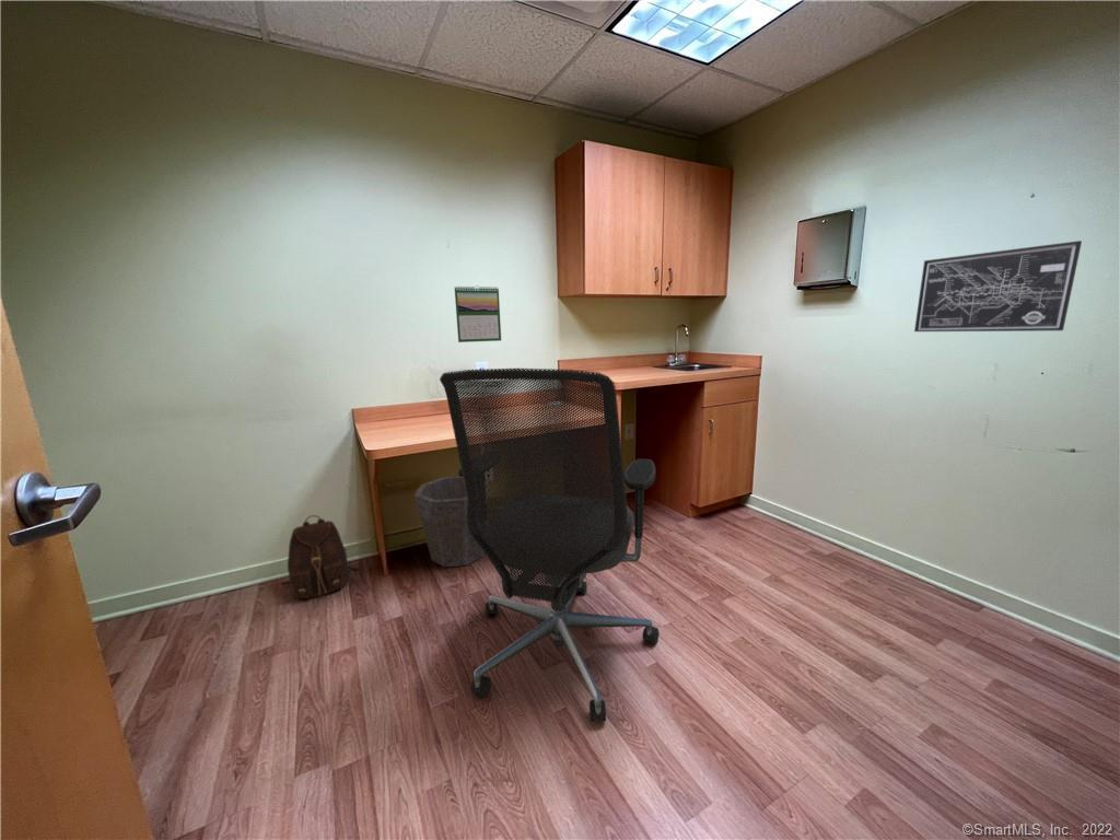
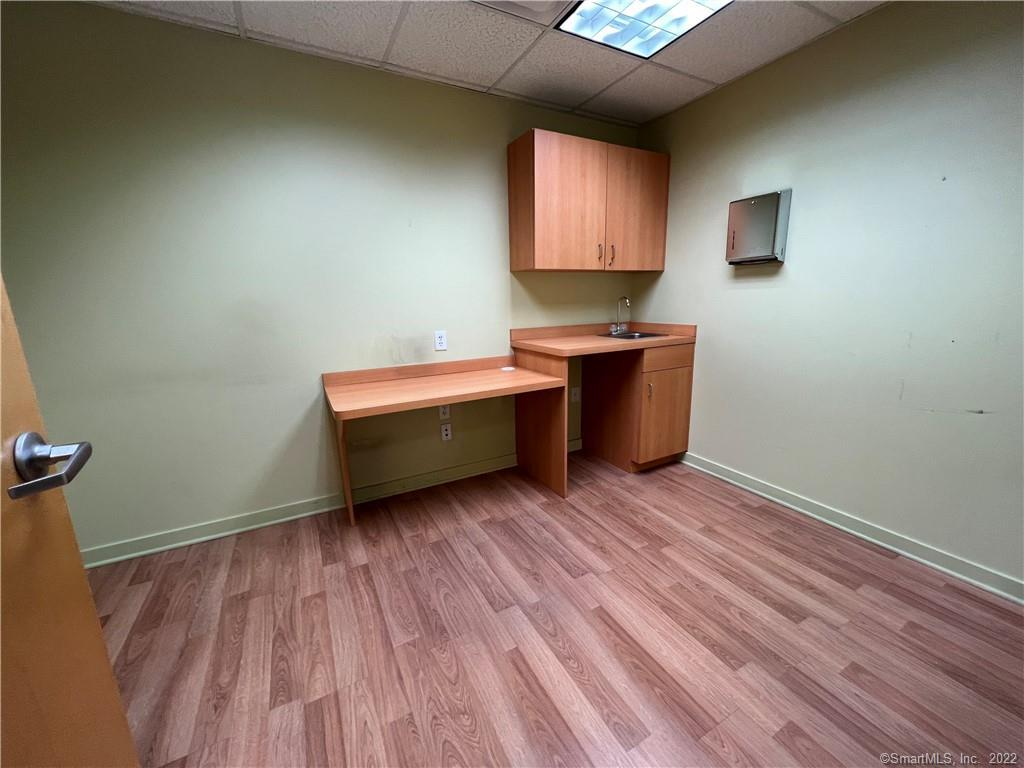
- waste bin (456, 521)
- wall art (987, 292)
- calendar (478, 313)
- backpack (317, 552)
- office chair (557, 510)
